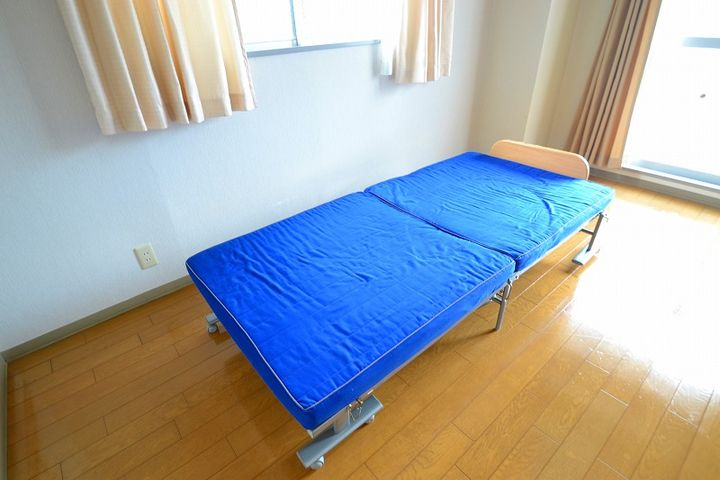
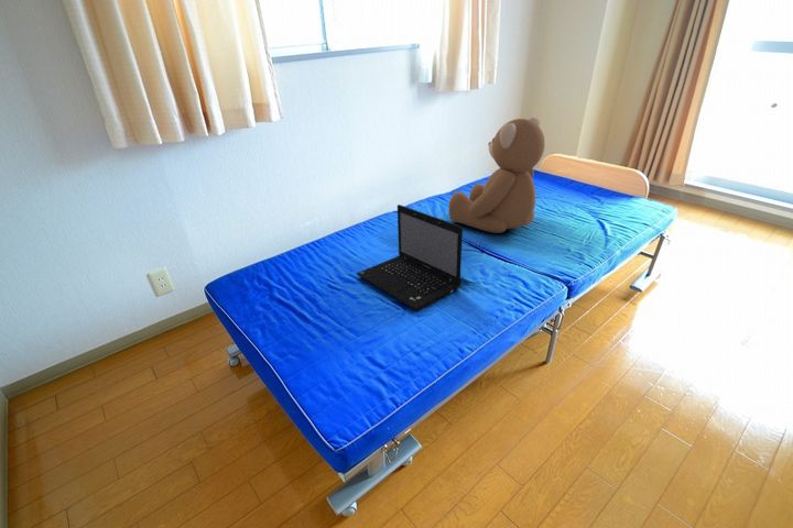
+ laptop (405, 253)
+ teddy bear (499, 174)
